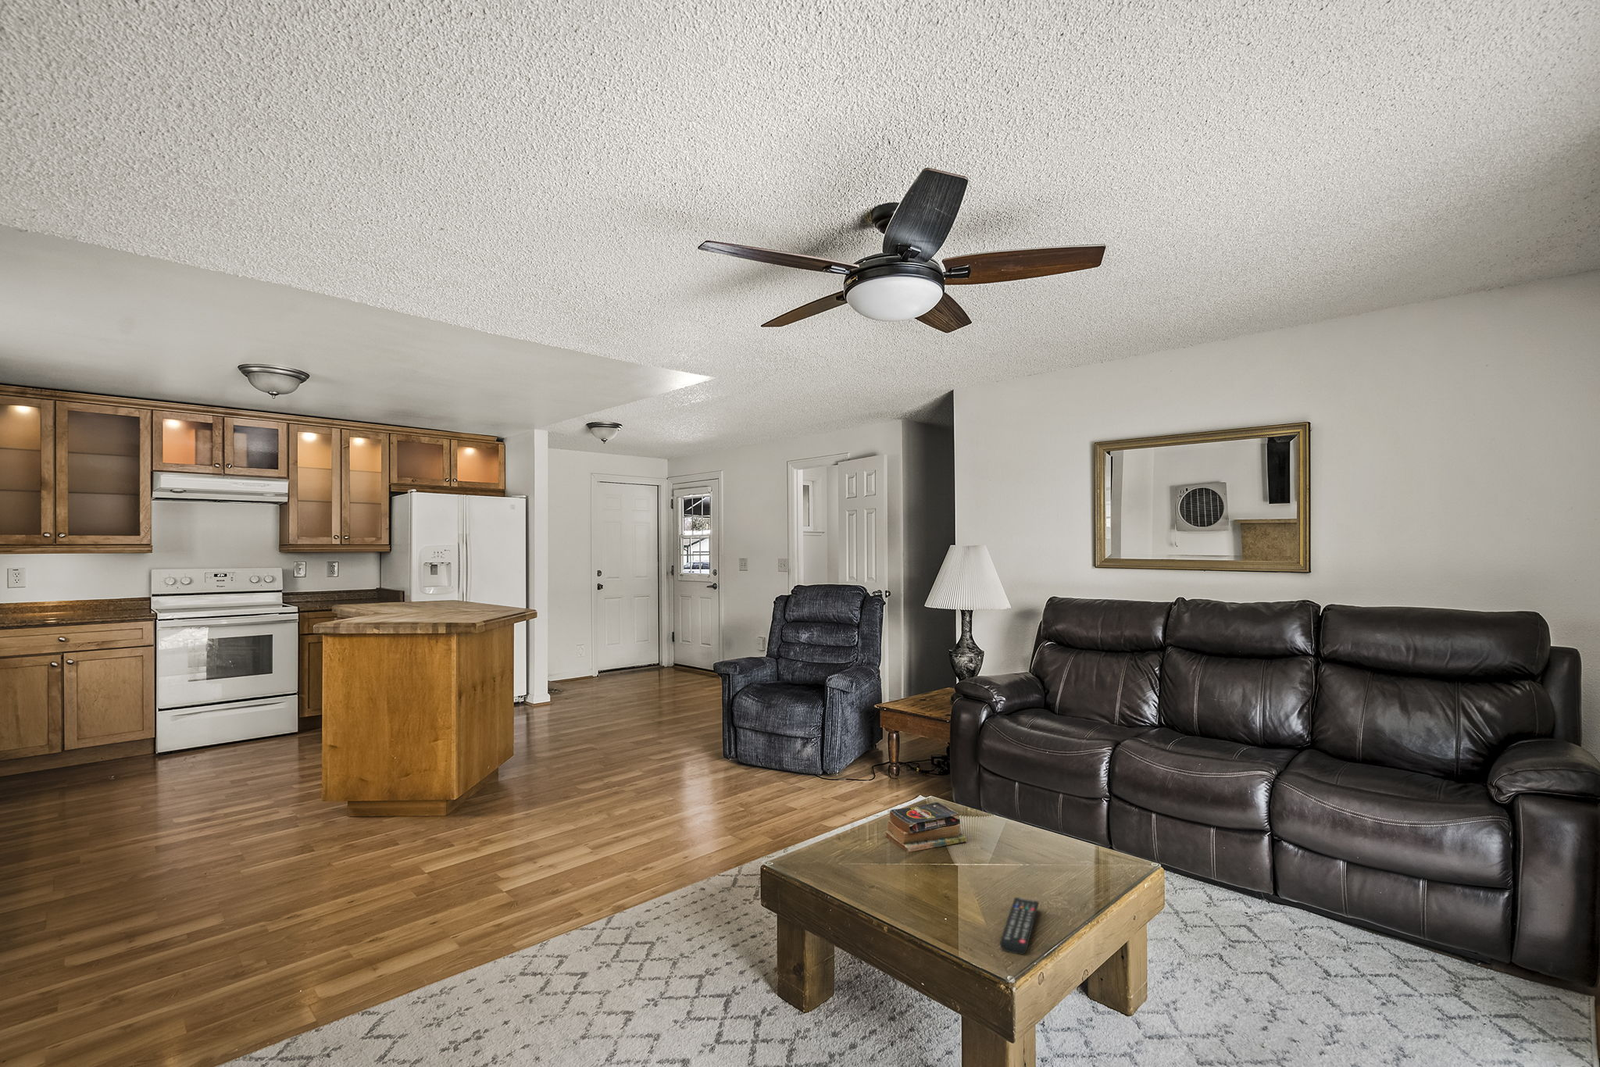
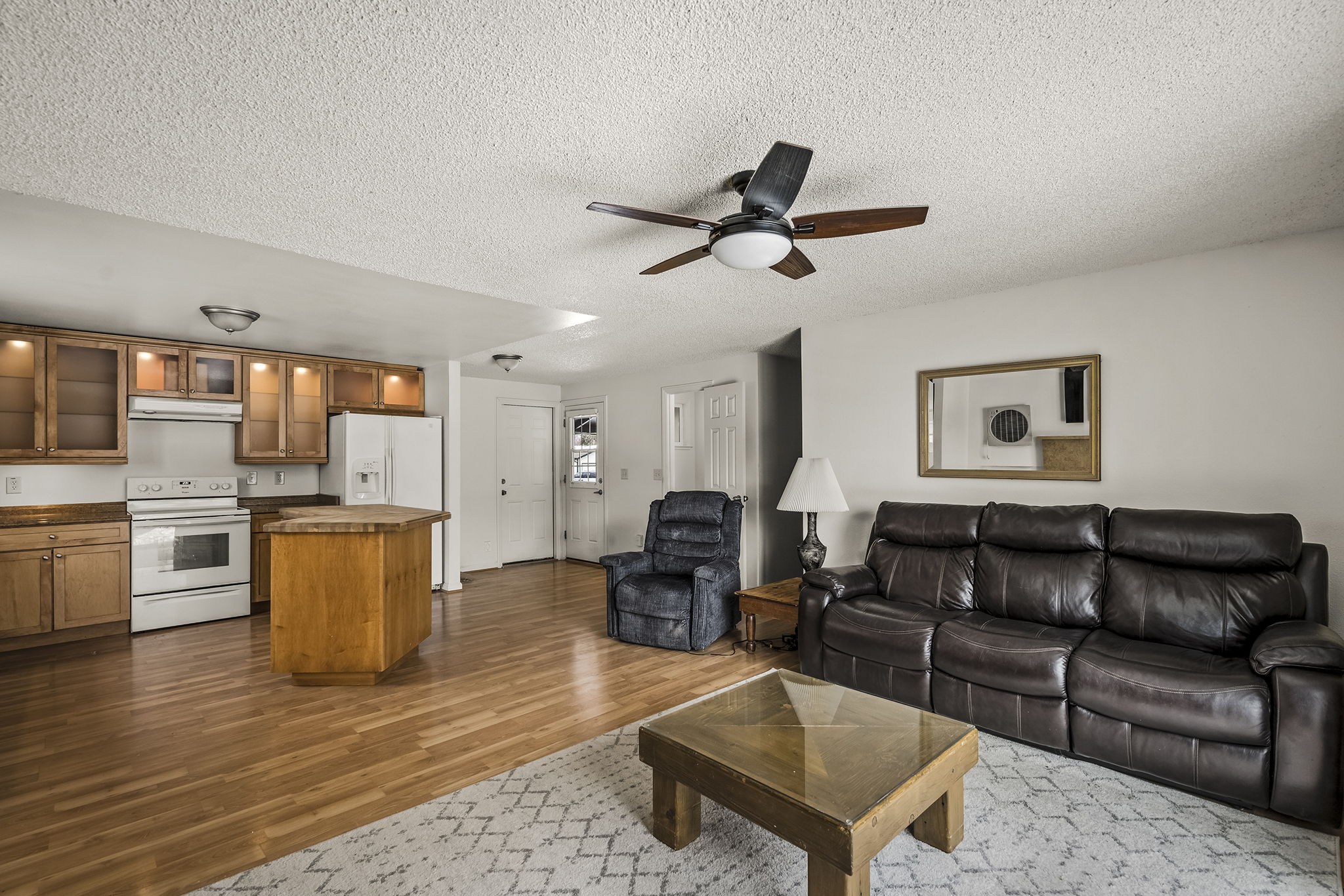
- books (925, 825)
- remote control (1020, 923)
